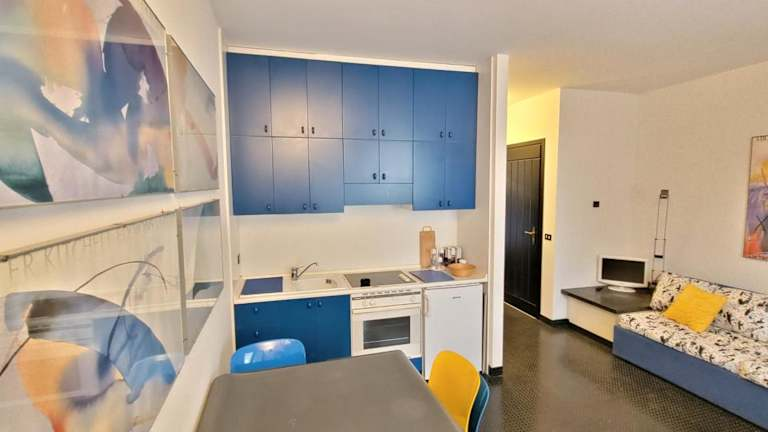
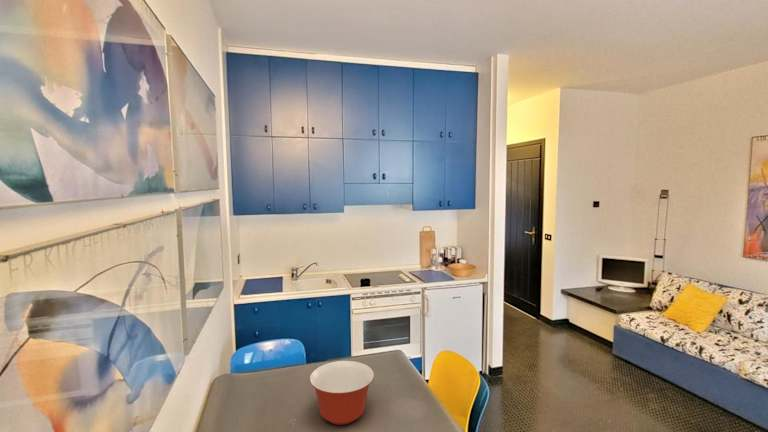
+ mixing bowl (342, 395)
